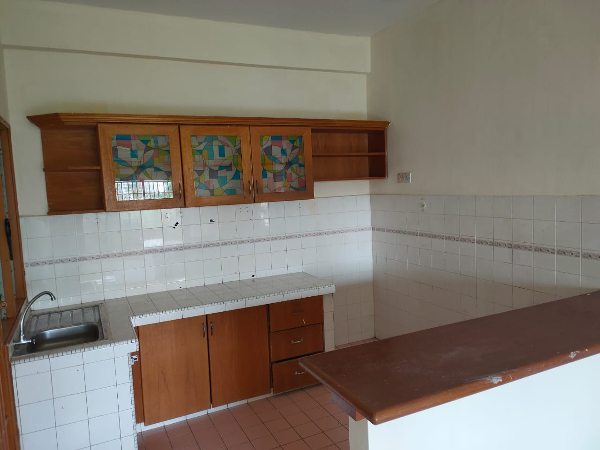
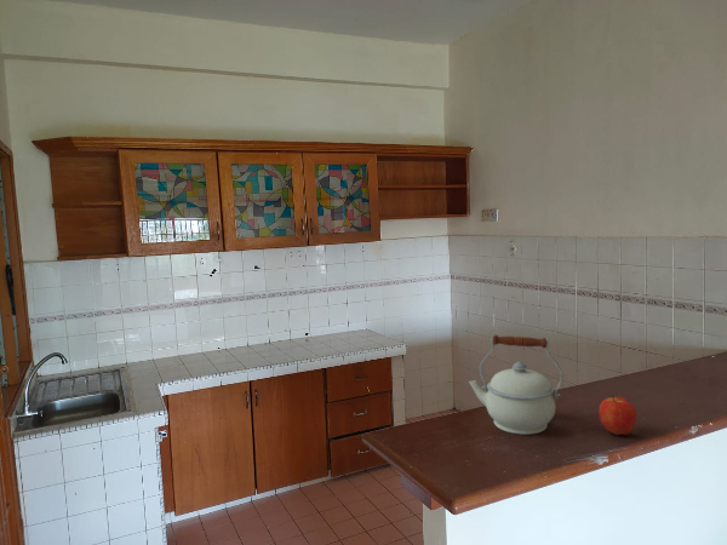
+ apple (617, 414)
+ kettle (514, 380)
